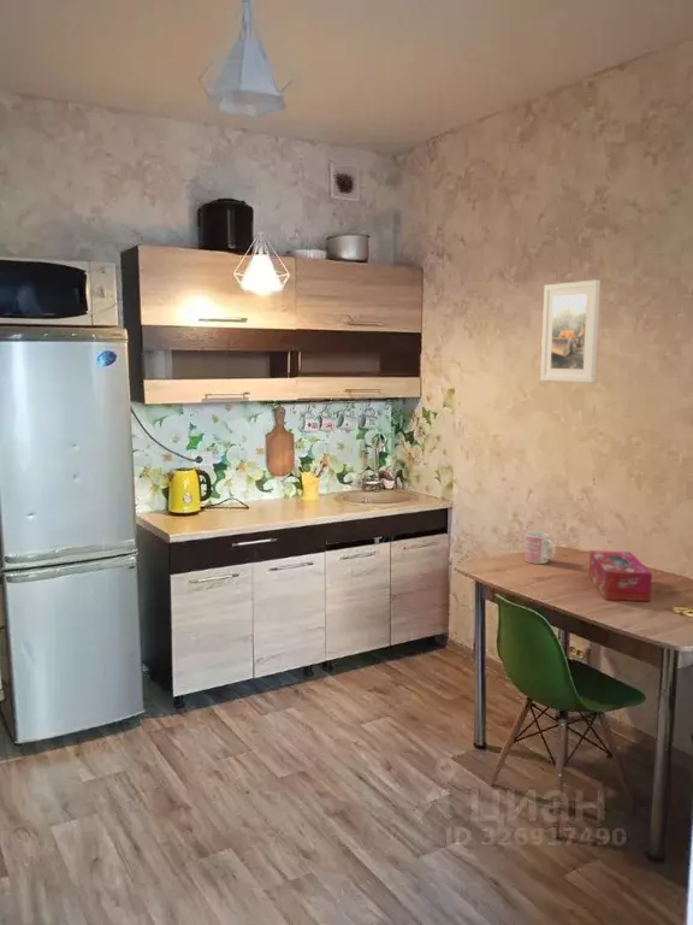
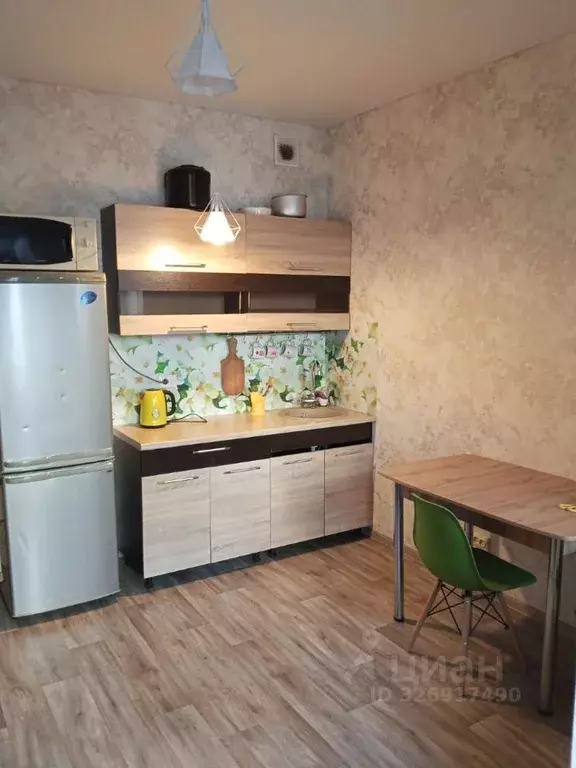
- tissue box (618, 575)
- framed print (569, 332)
- mug (539, 548)
